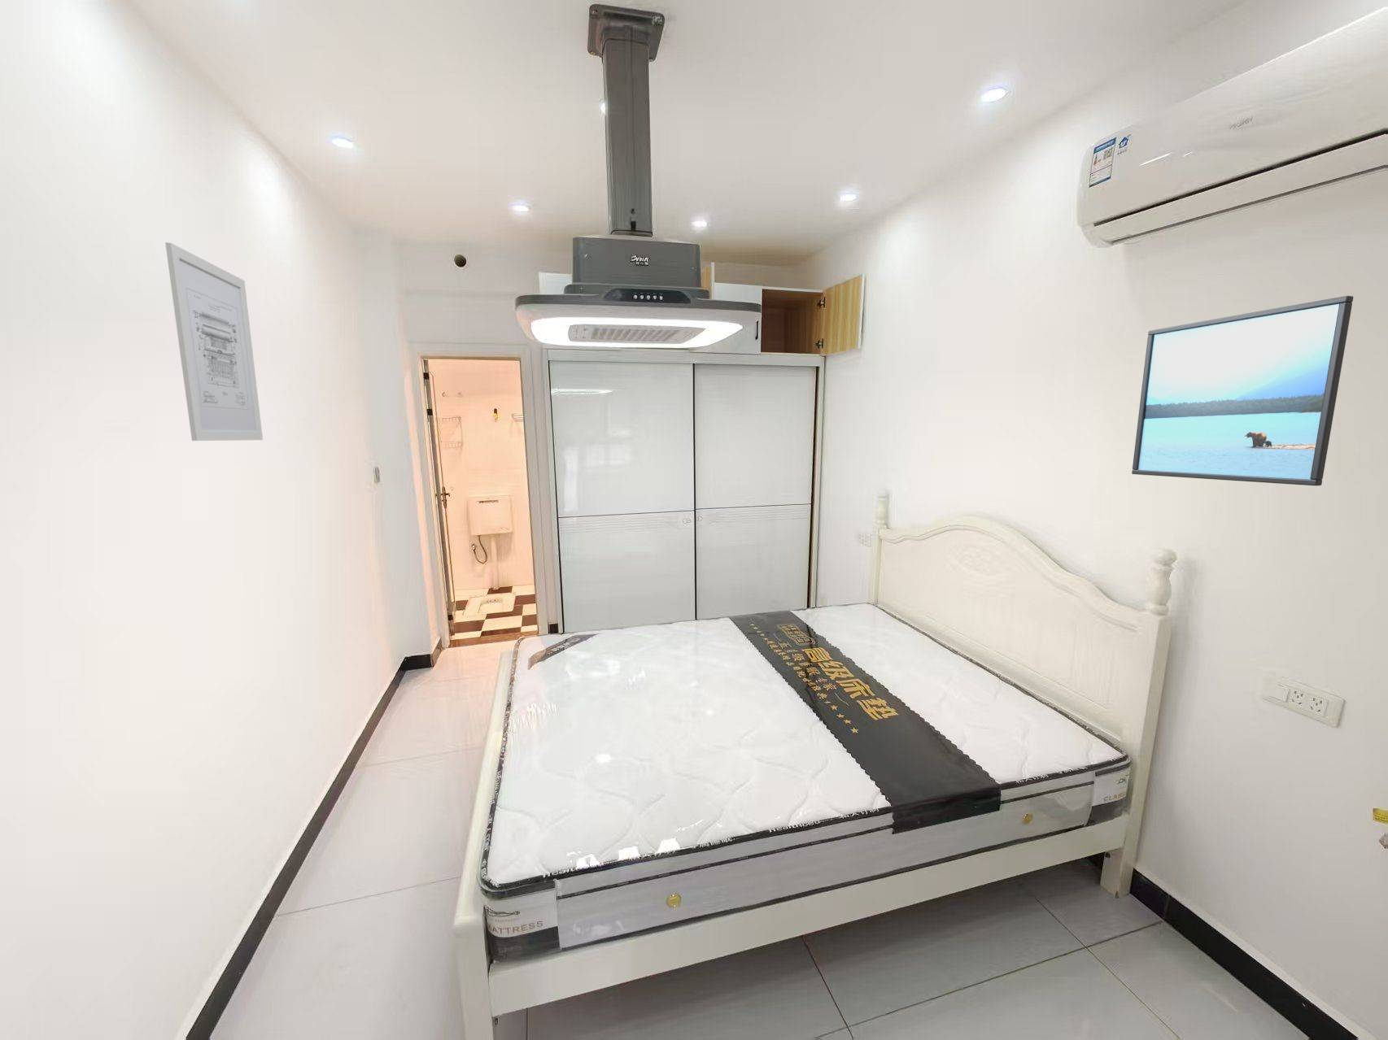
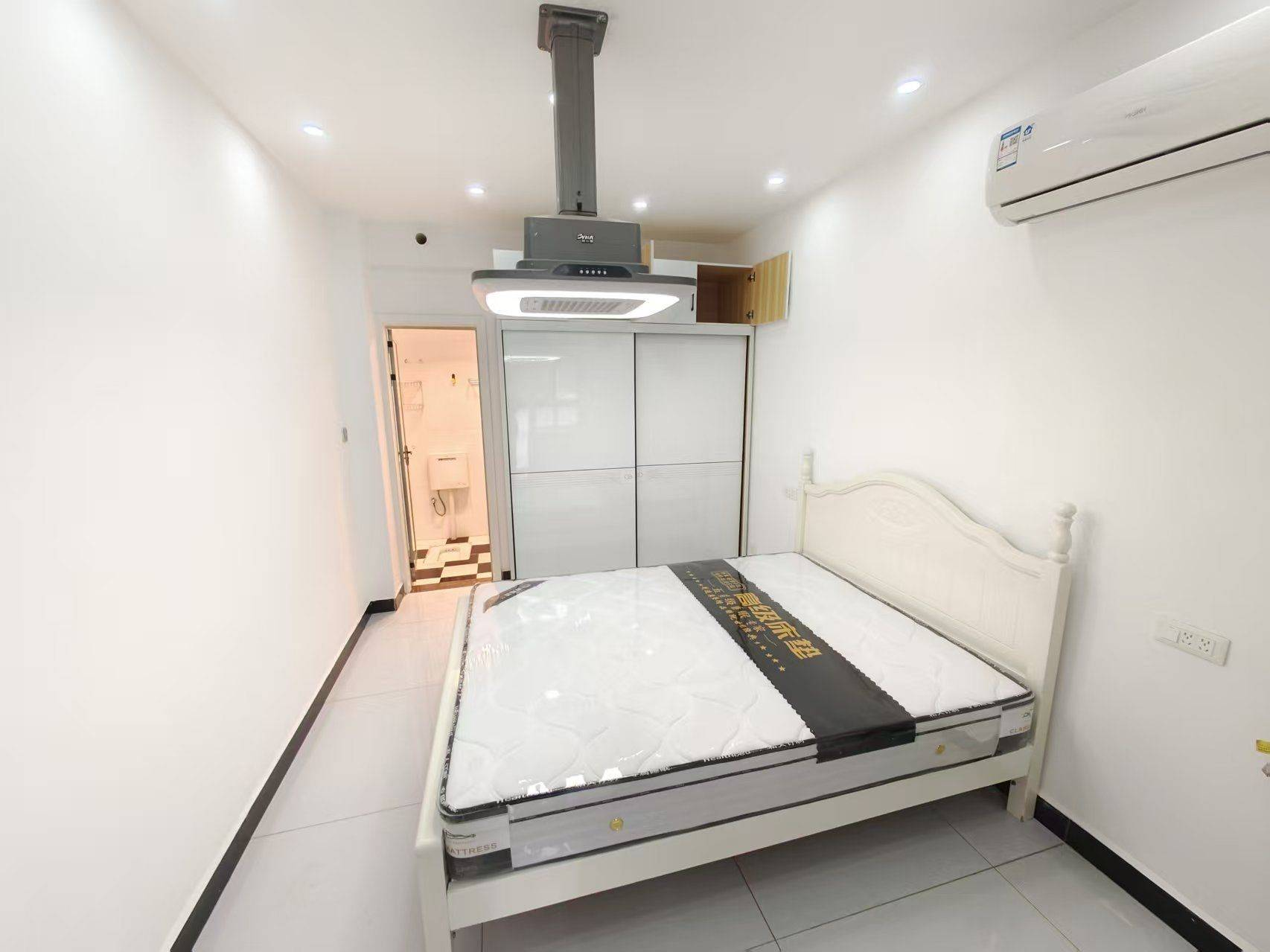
- wall art (220, 354)
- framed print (1224, 399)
